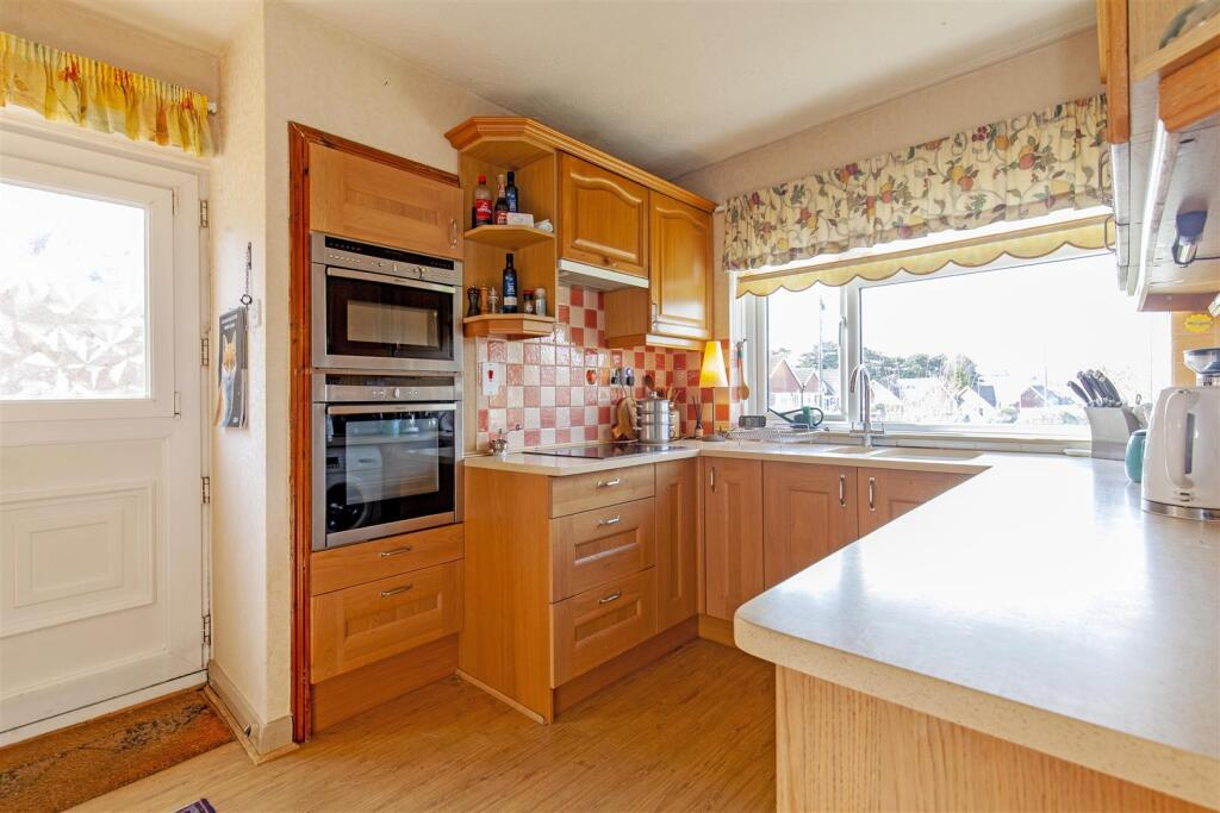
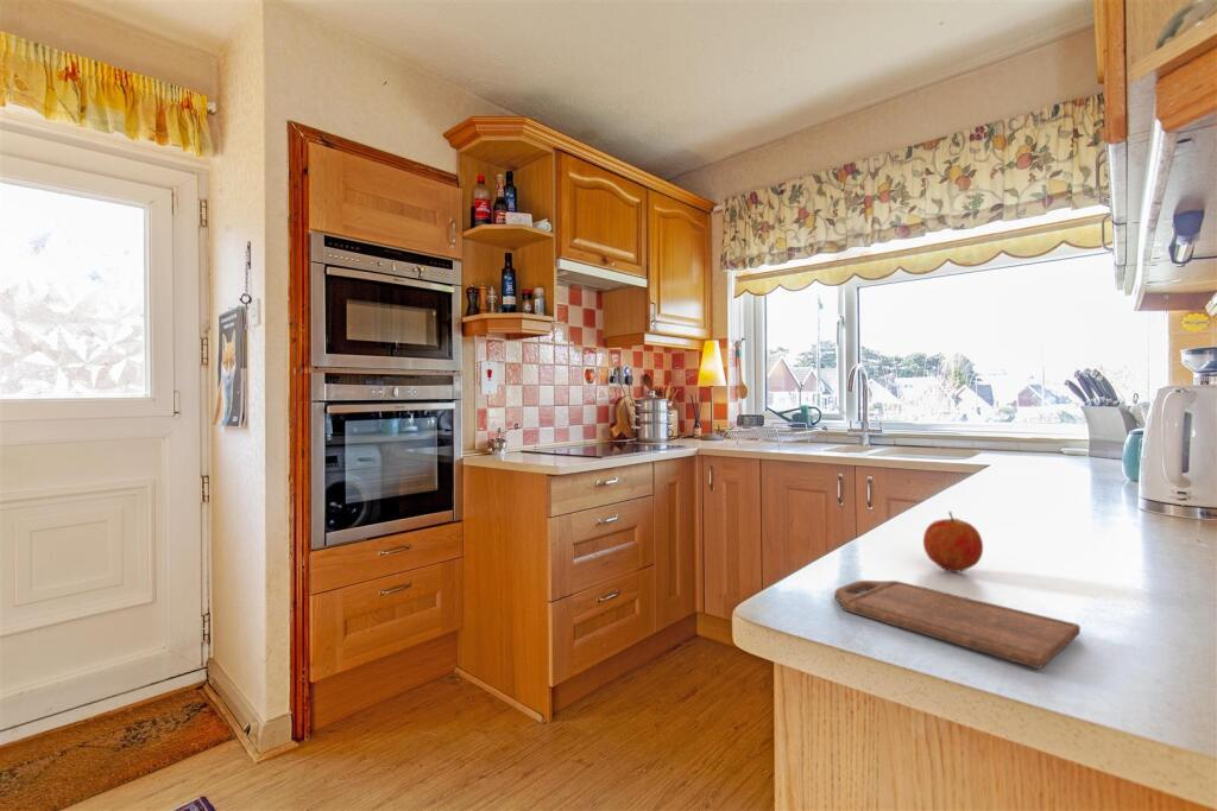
+ fruit (952, 540)
+ cutting board (939, 613)
